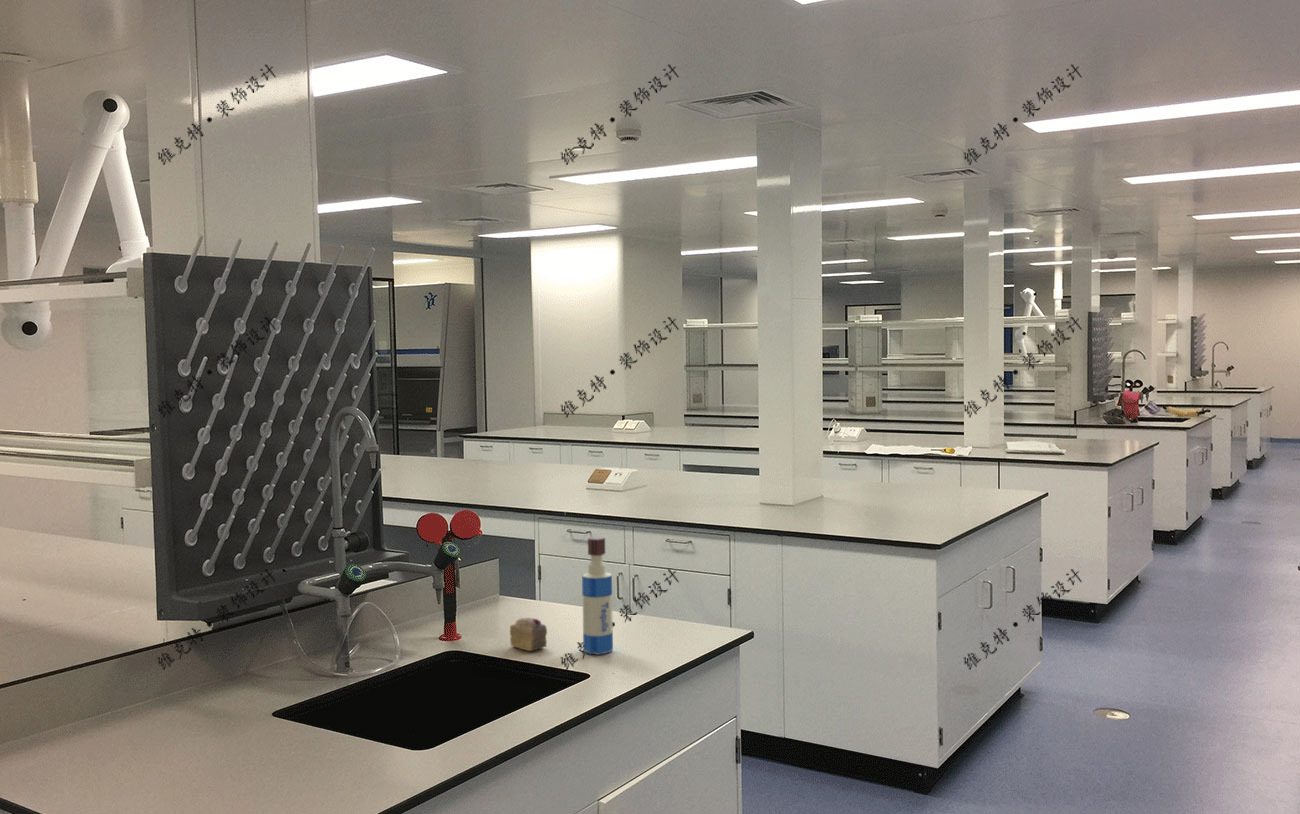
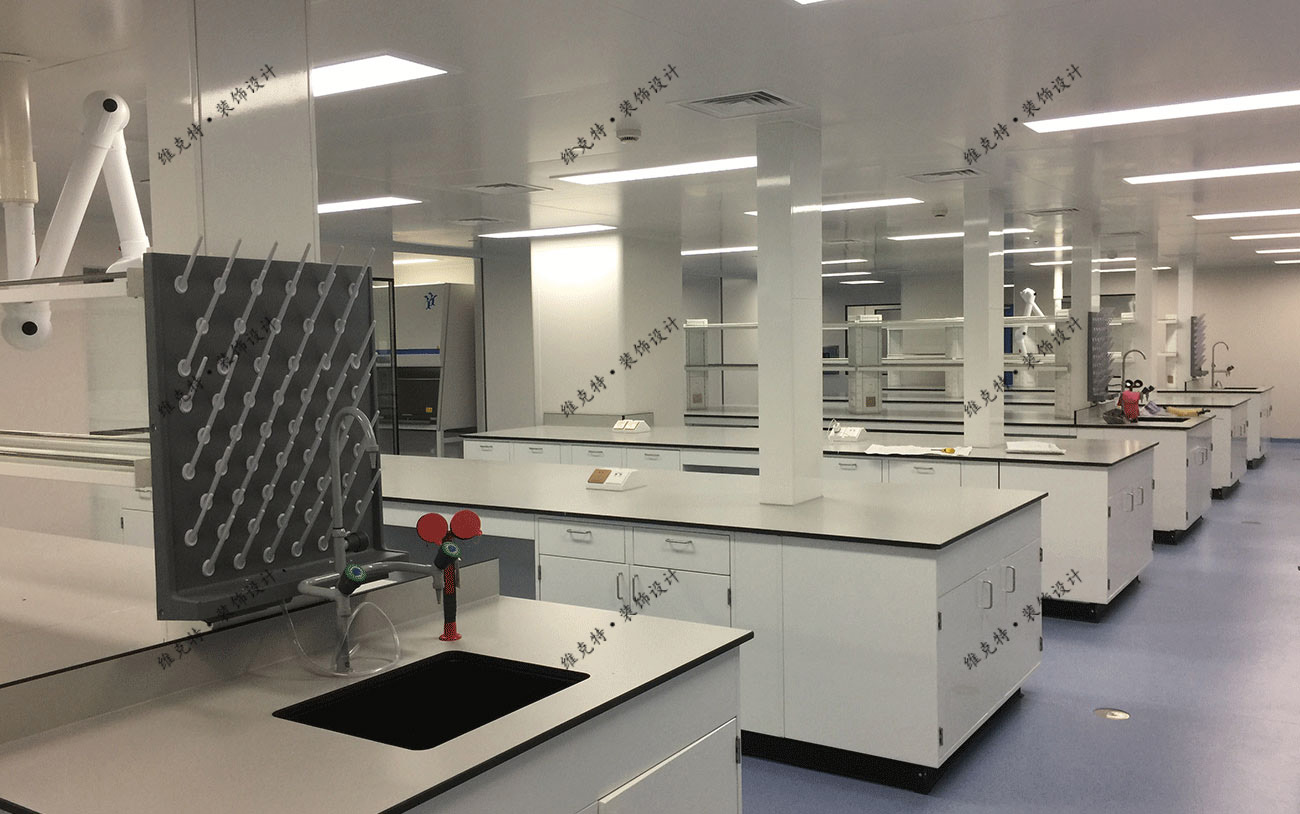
- tequila bottle (597, 594)
- cake slice (528, 632)
